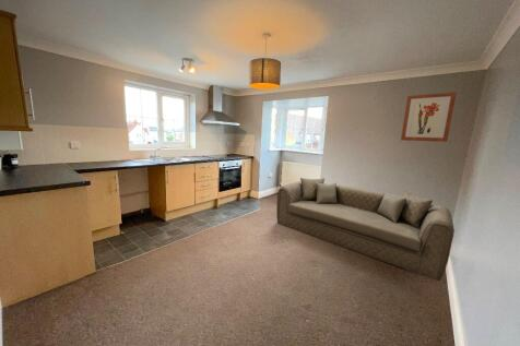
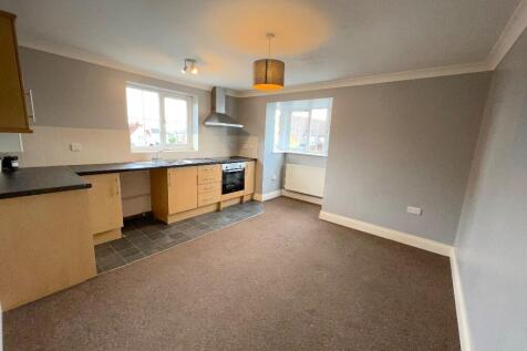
- sofa (351, 211)
- wall art (426, 118)
